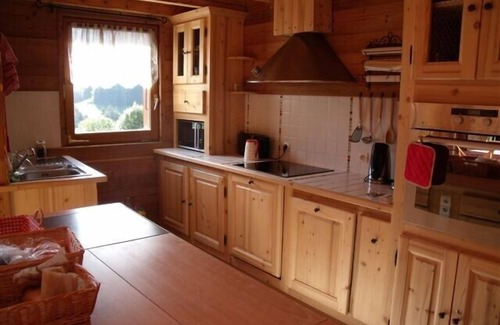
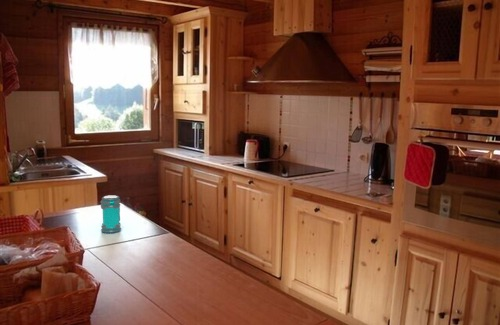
+ jar (111, 213)
